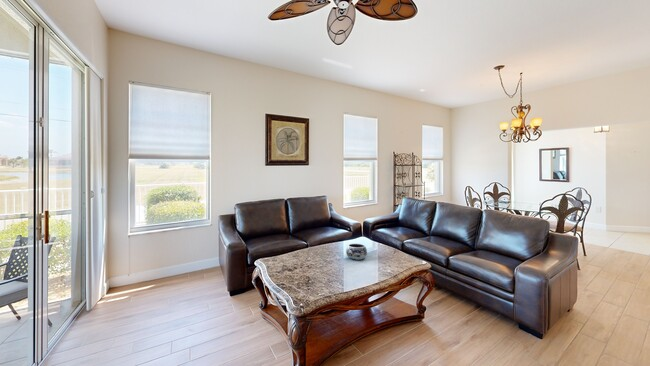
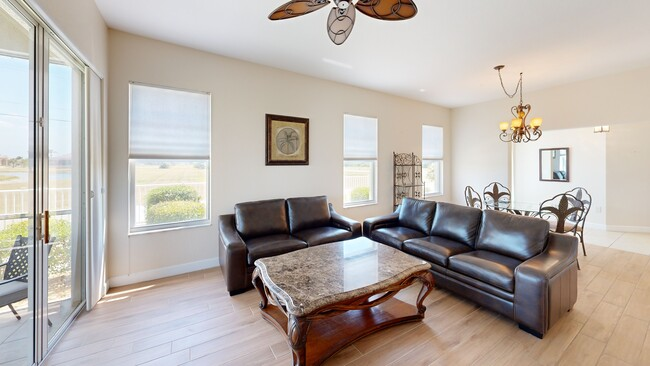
- decorative bowl (356, 251)
